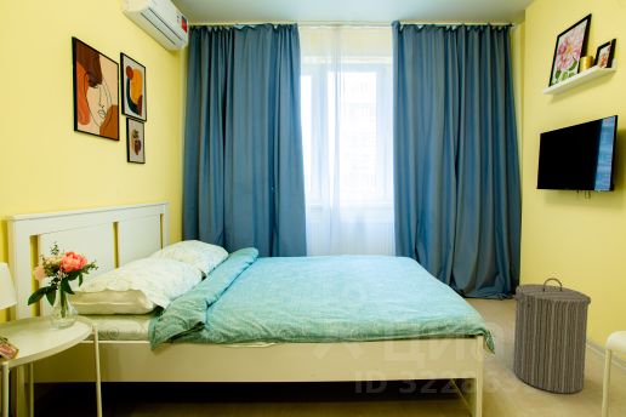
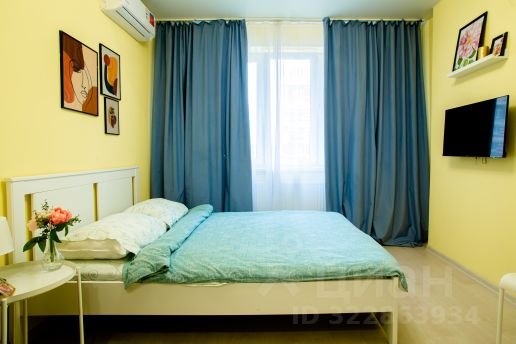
- laundry hamper (548, 327)
